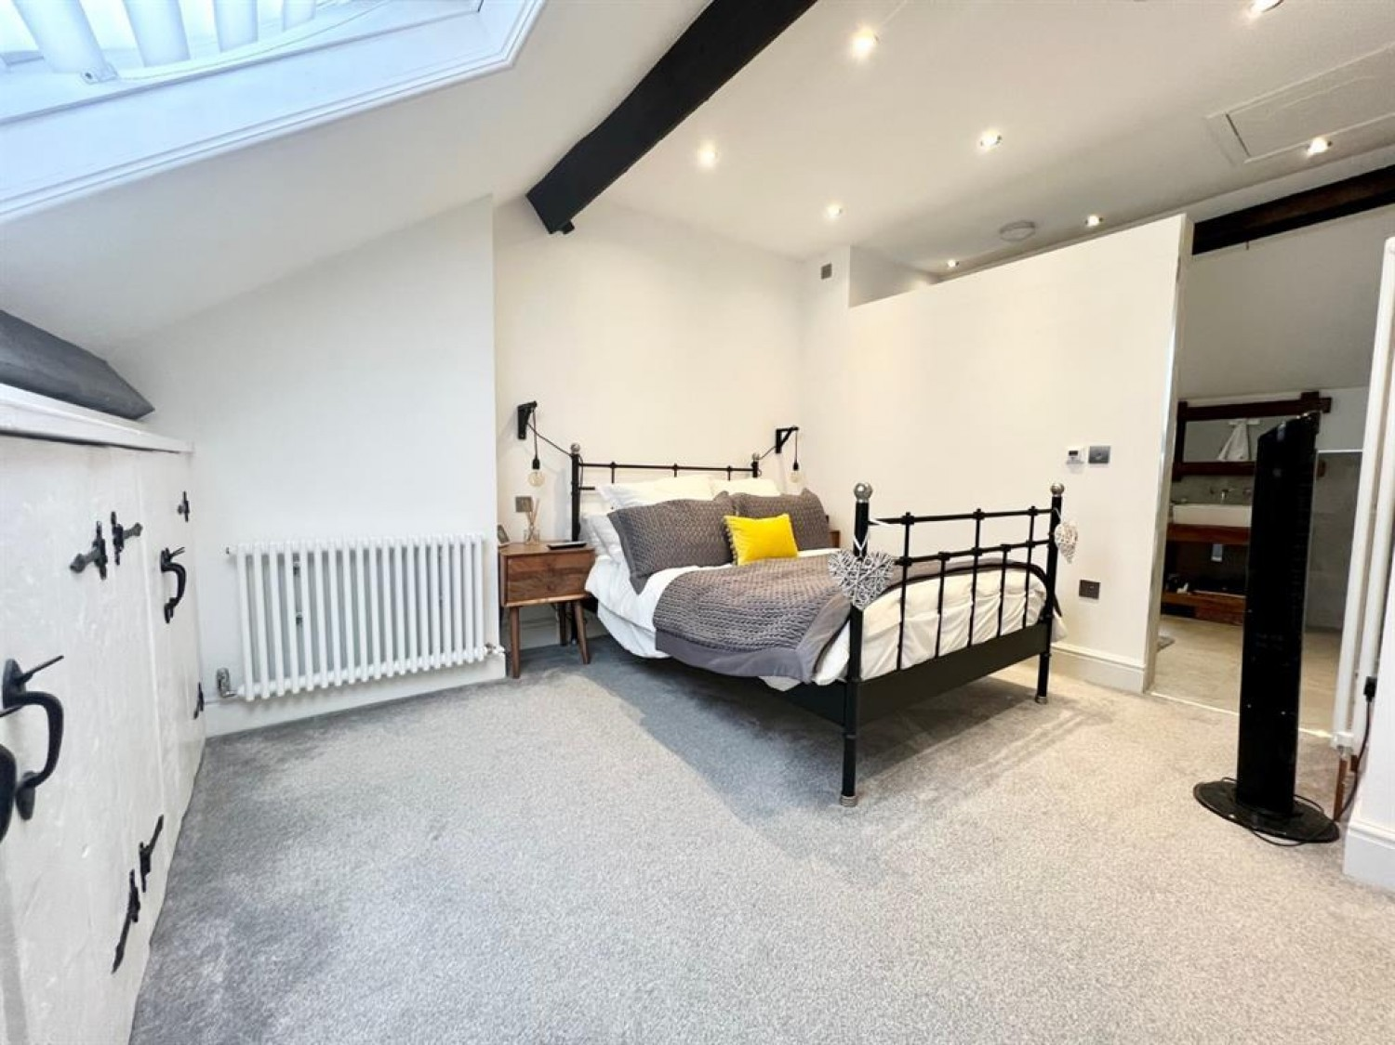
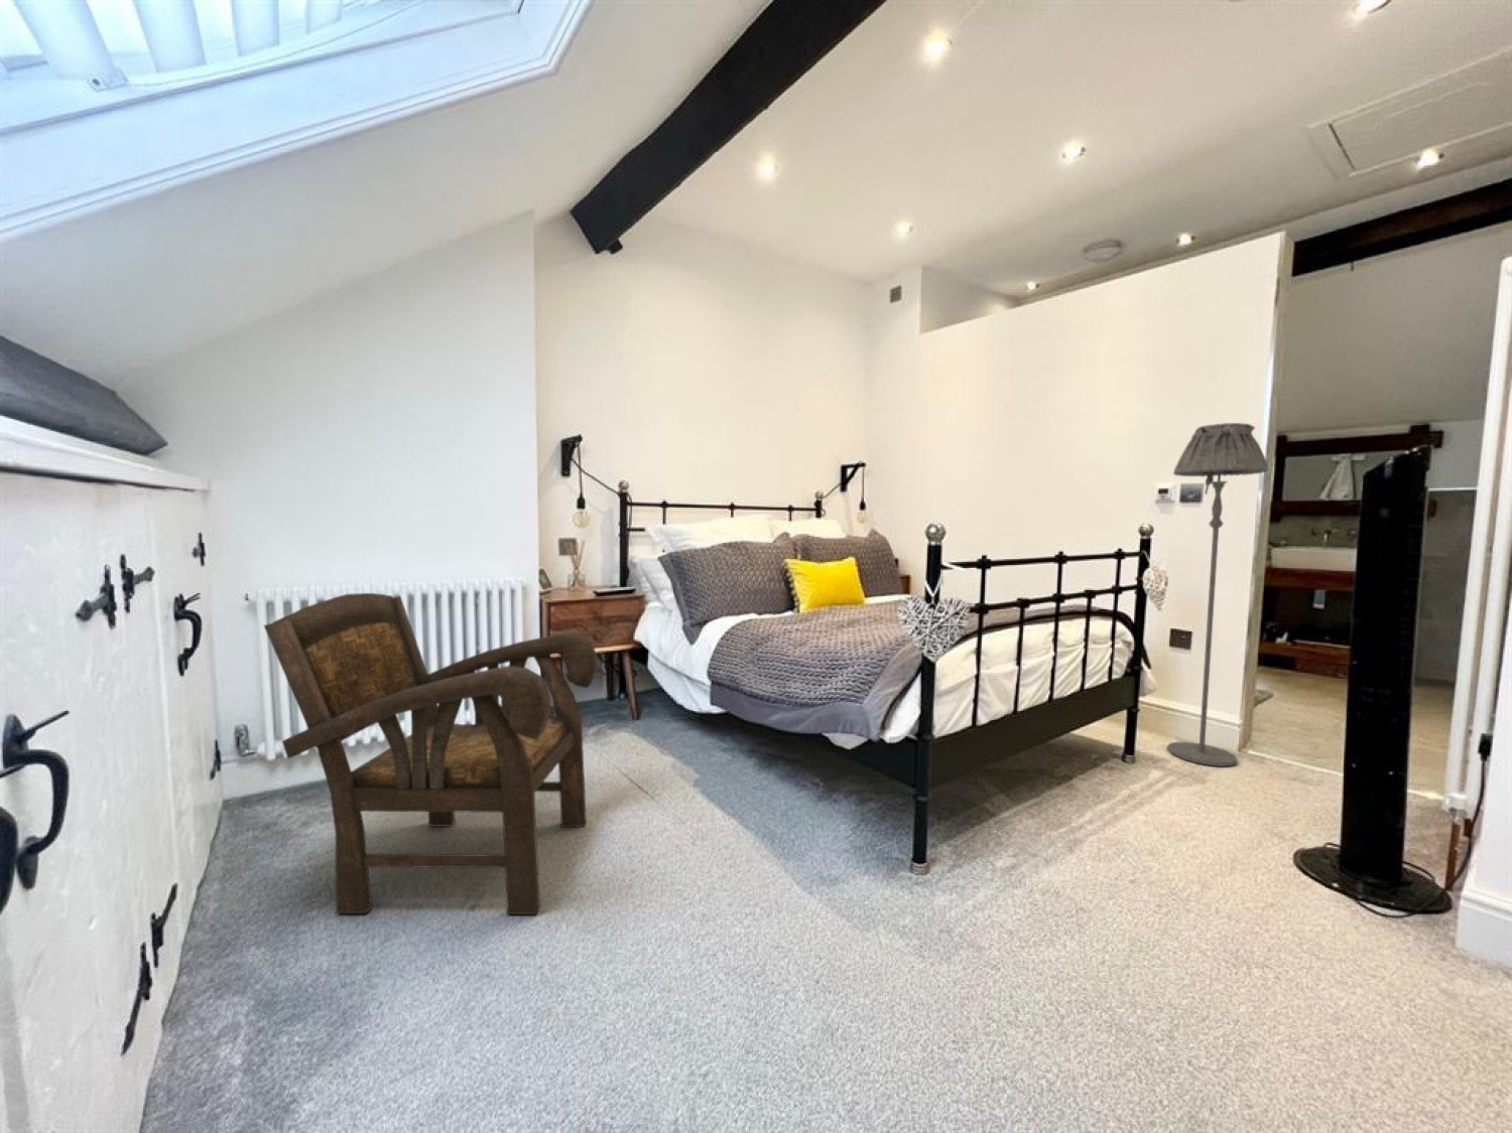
+ floor lamp (1211, 593)
+ armchair (457, 731)
